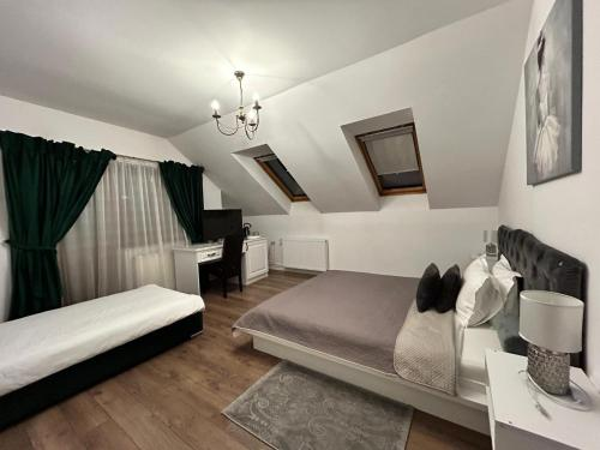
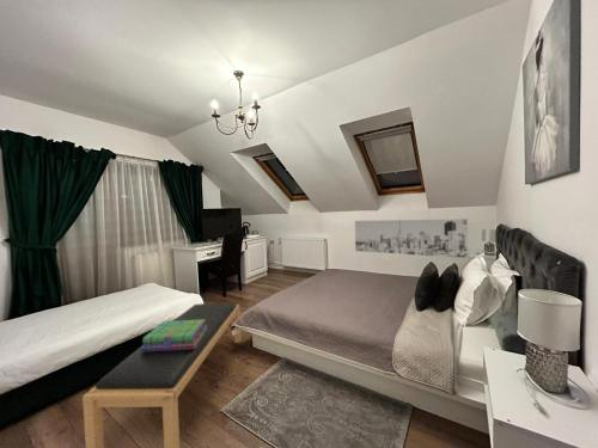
+ stack of books (176, 333)
+ bench (188, 356)
+ wall art (404, 237)
